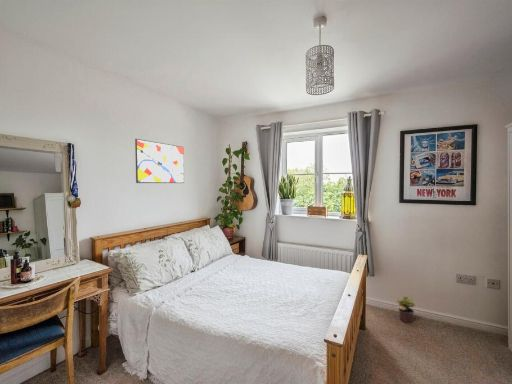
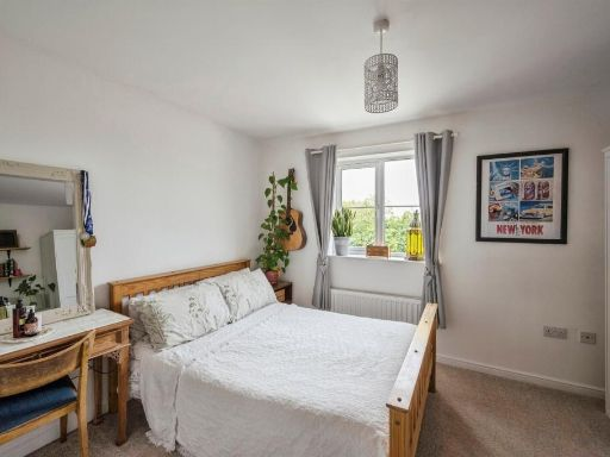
- wall art (162, 163)
- potted plant (405, 307)
